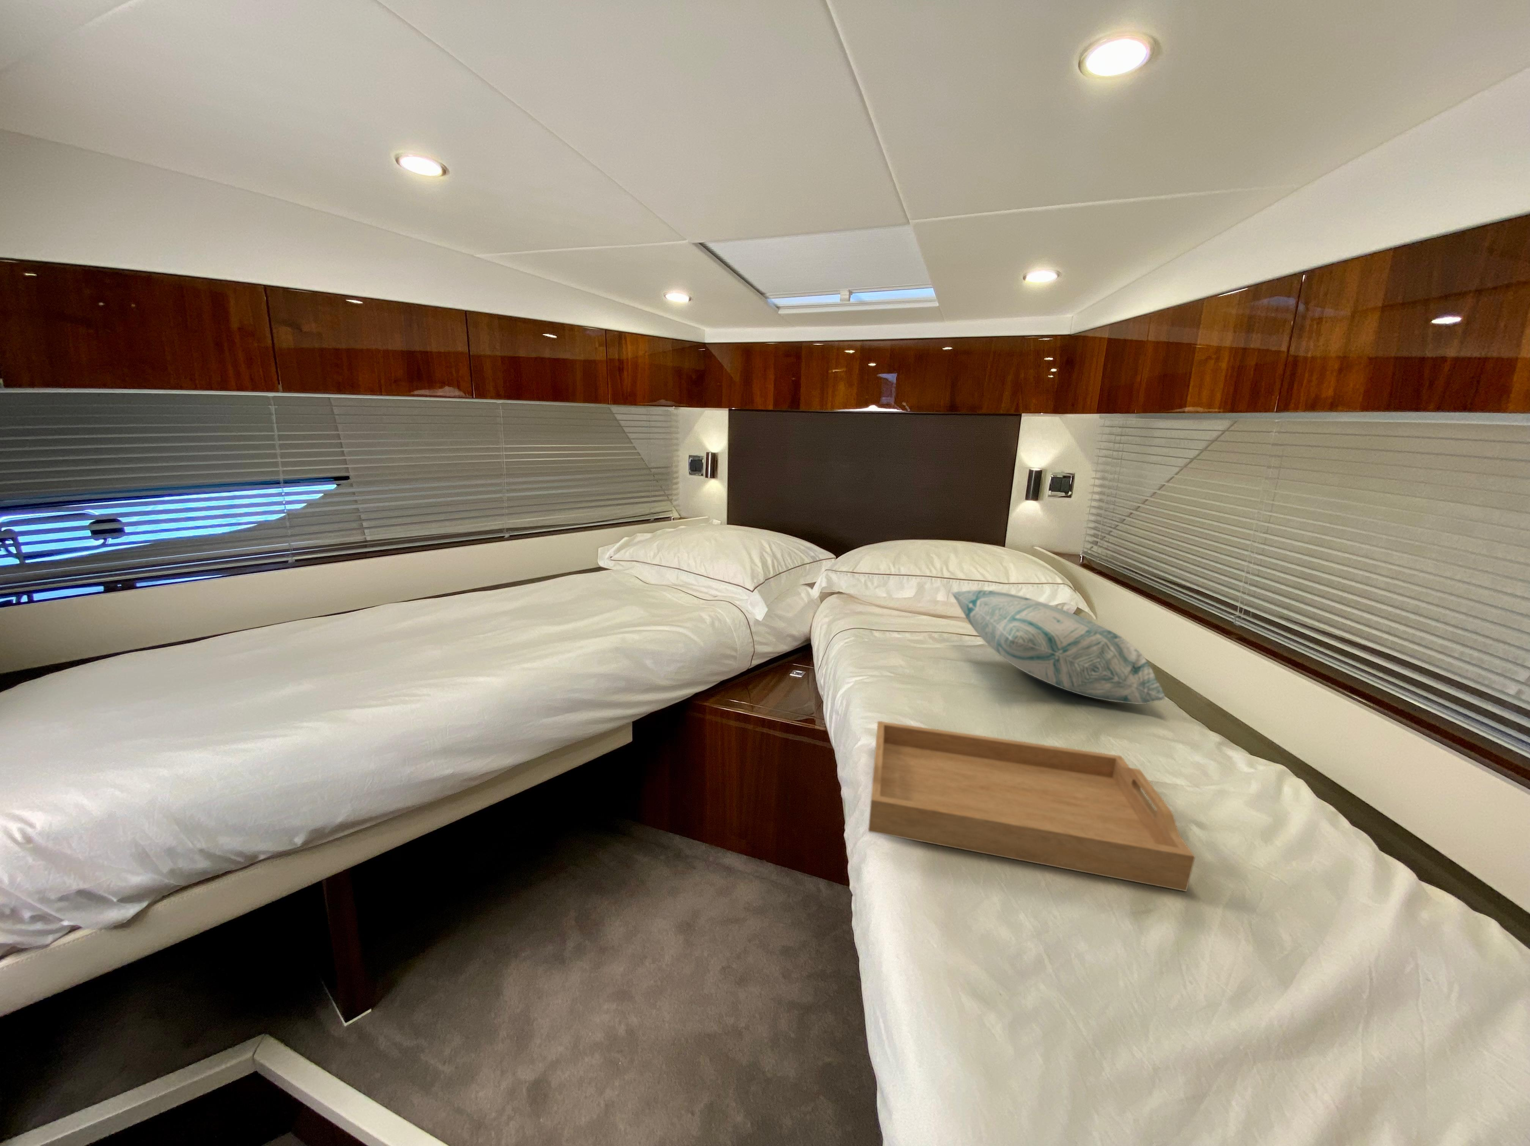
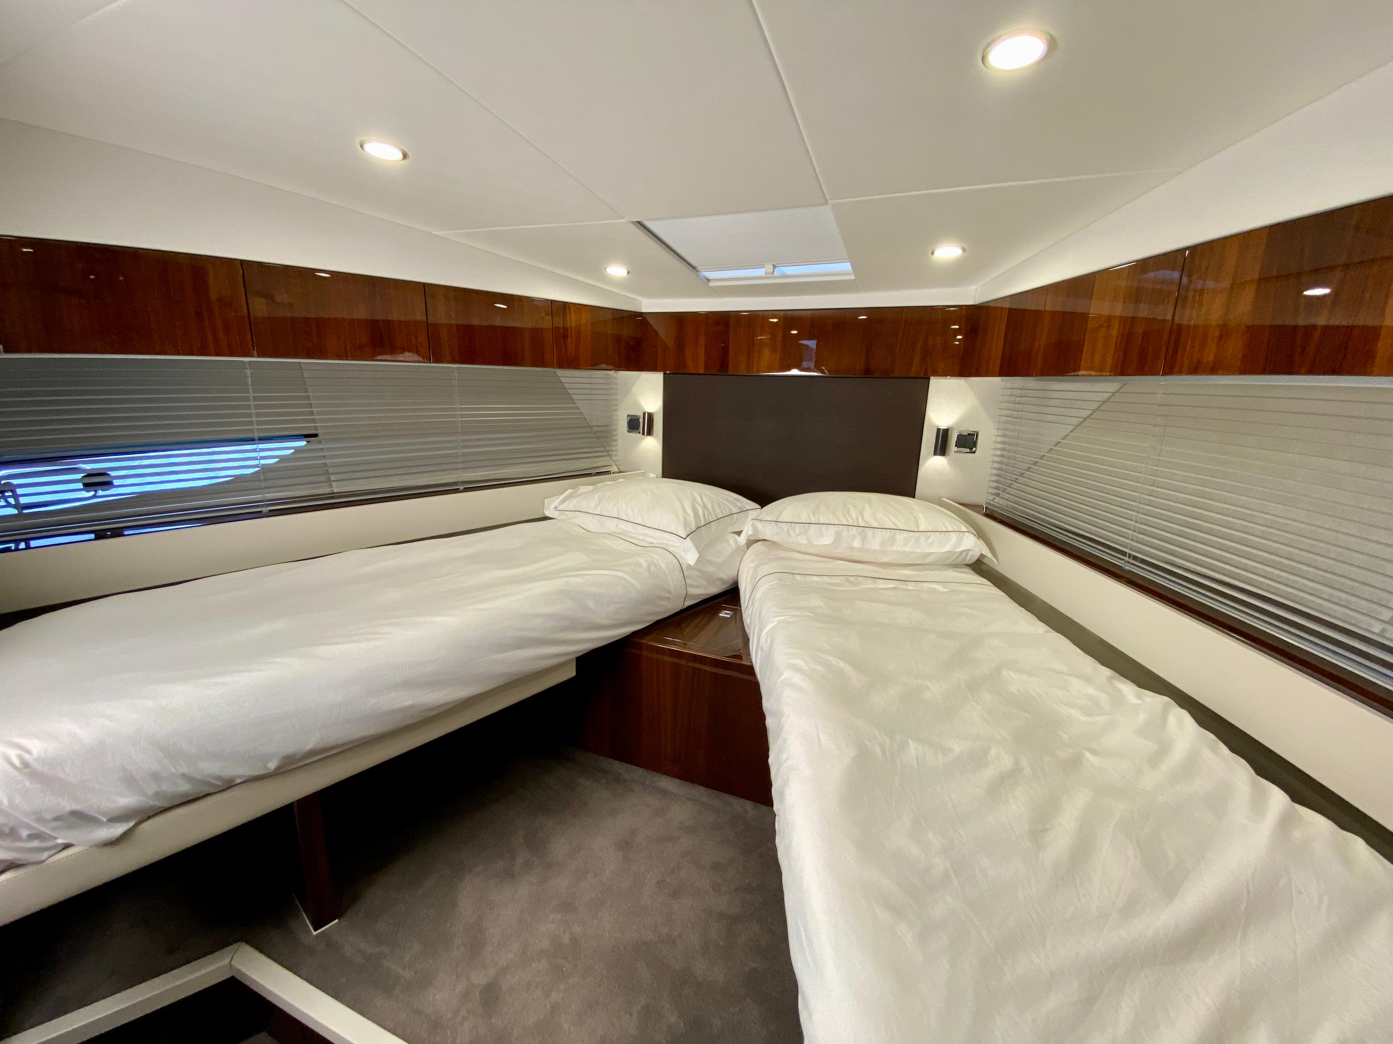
- decorative pillow (1042, 642)
- serving tray (1005, 786)
